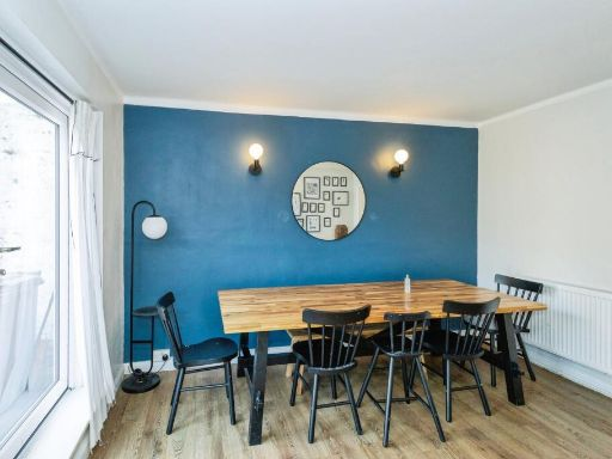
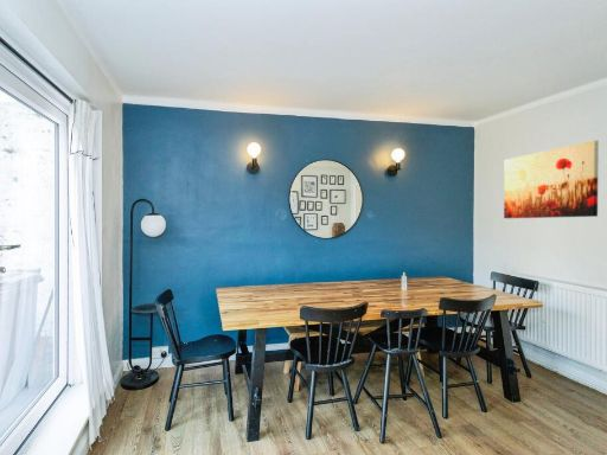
+ wall art (544, 184)
